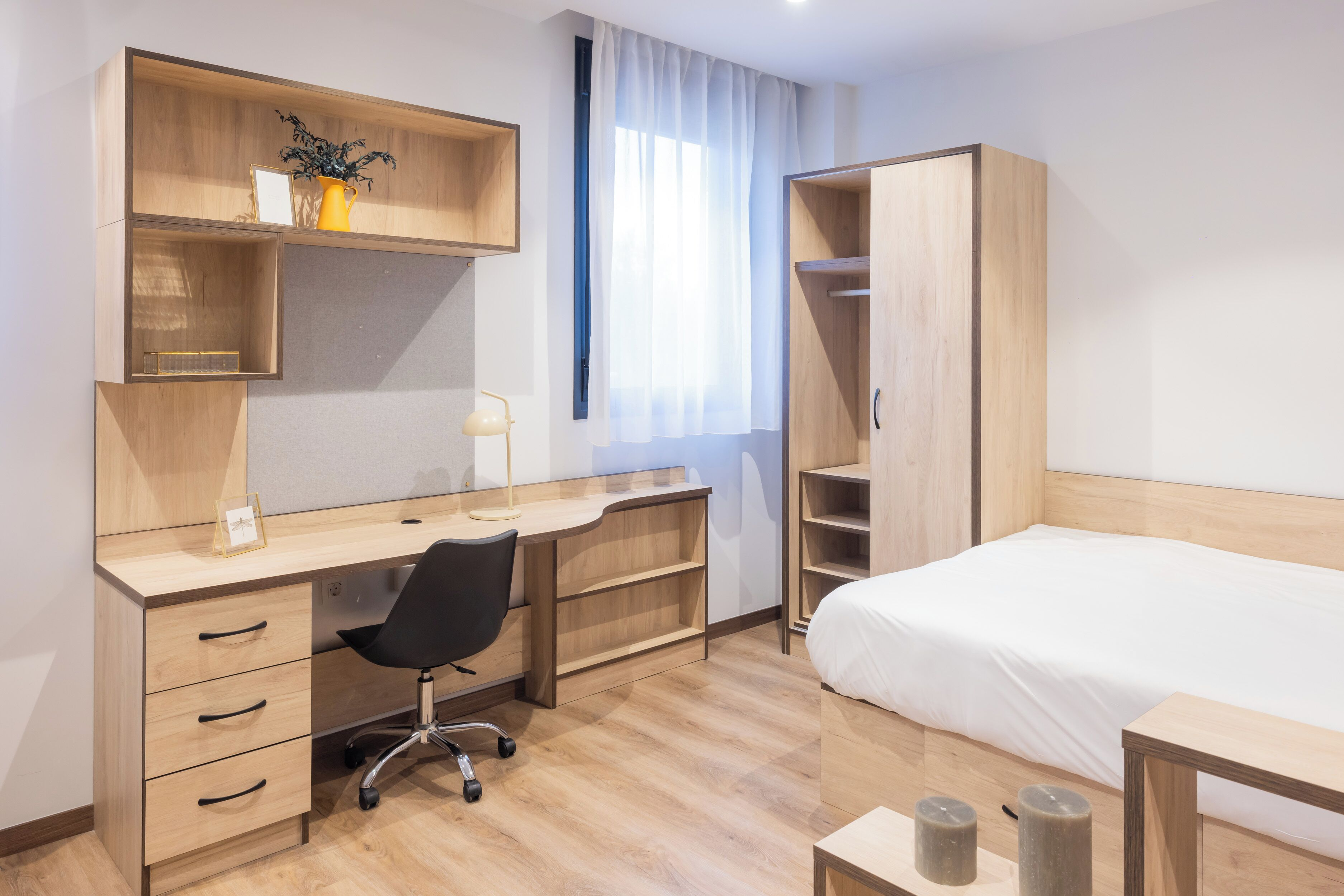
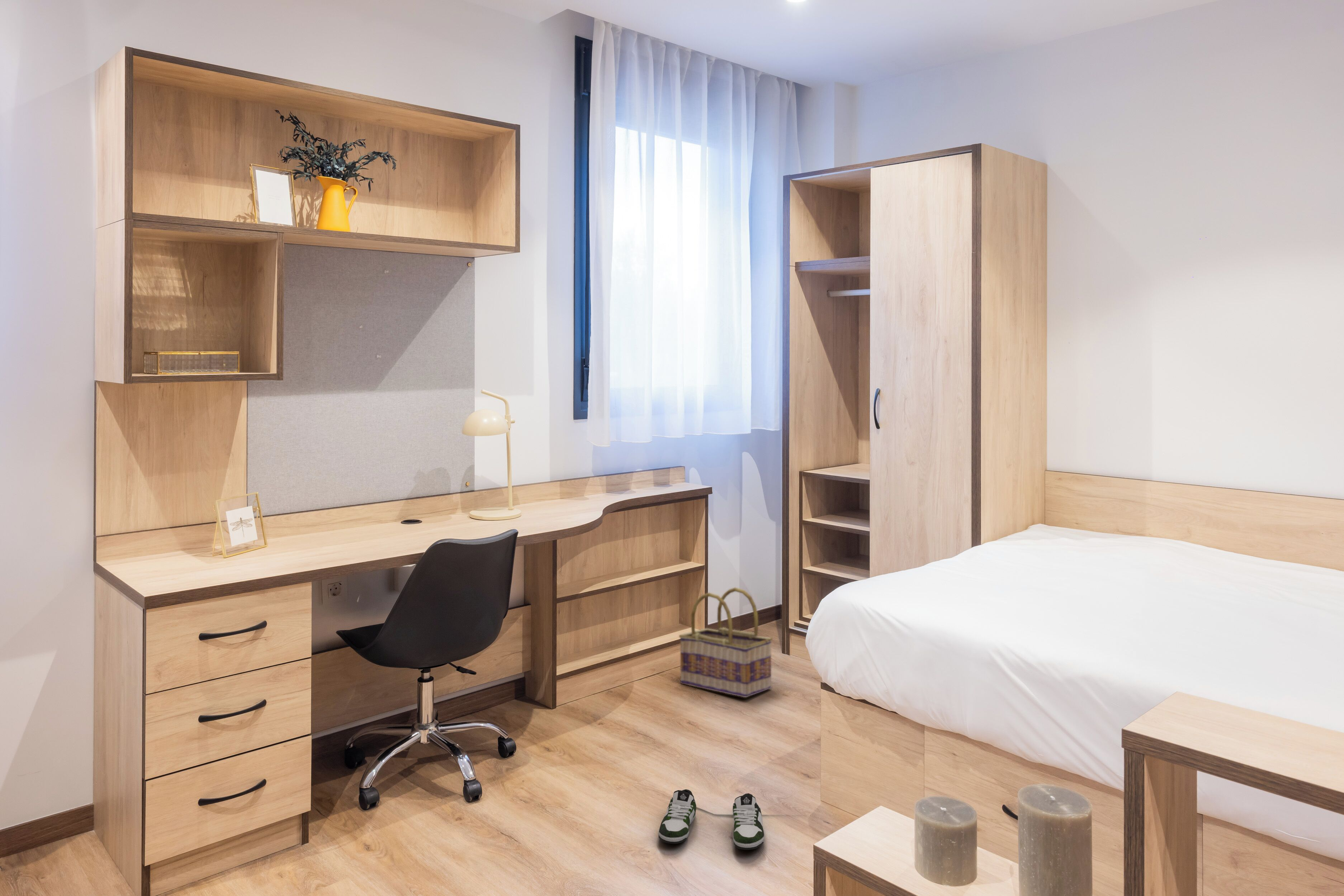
+ shoe (695, 814)
+ basket (725, 638)
